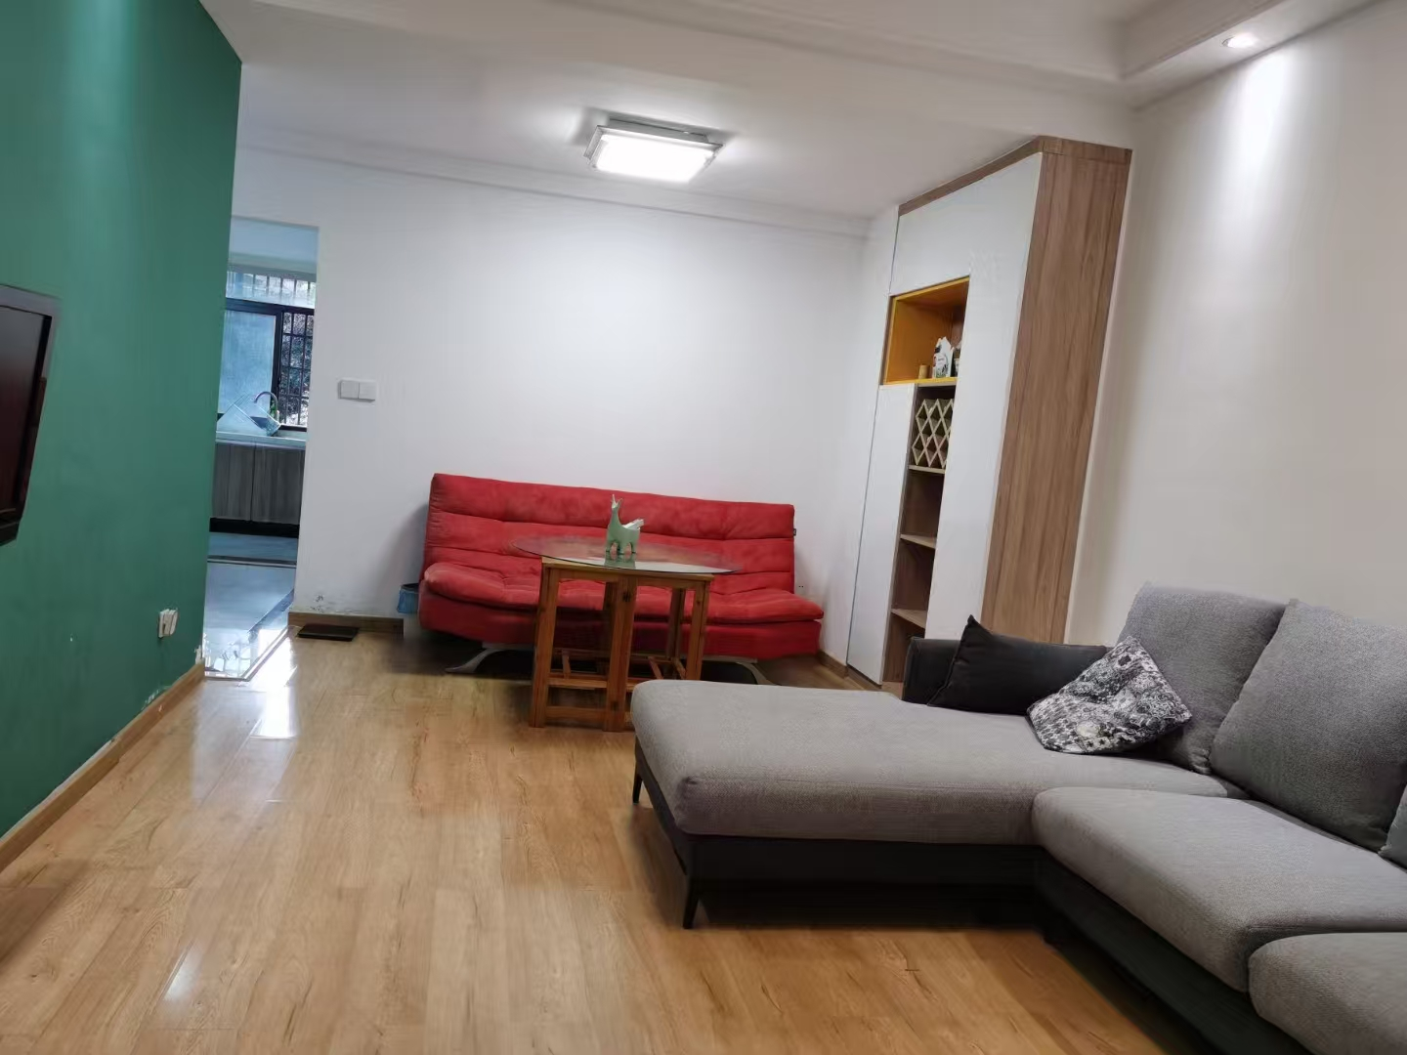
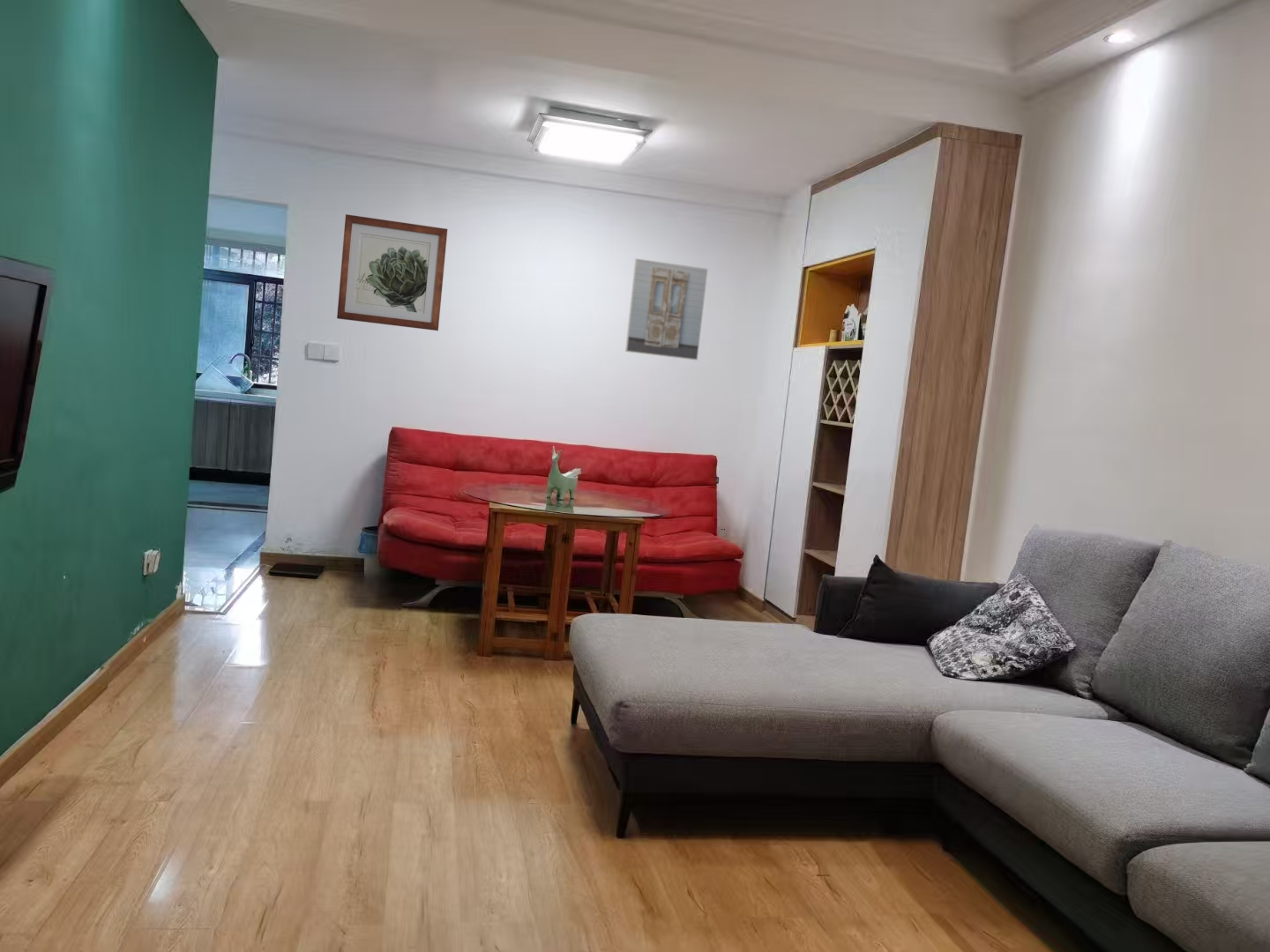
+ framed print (666, 309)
+ wall art (392, 273)
